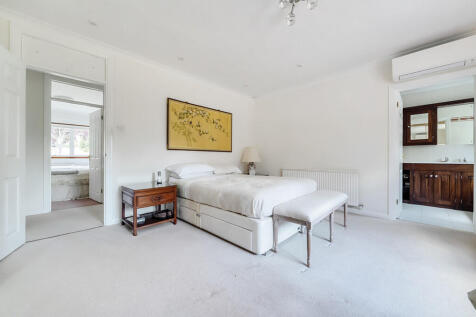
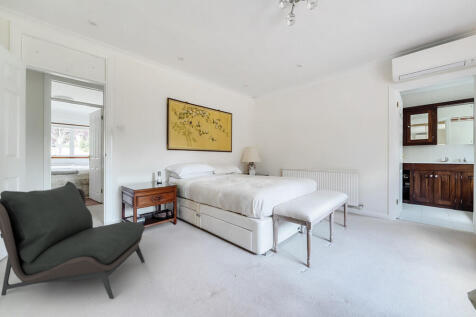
+ armless chair (79, 231)
